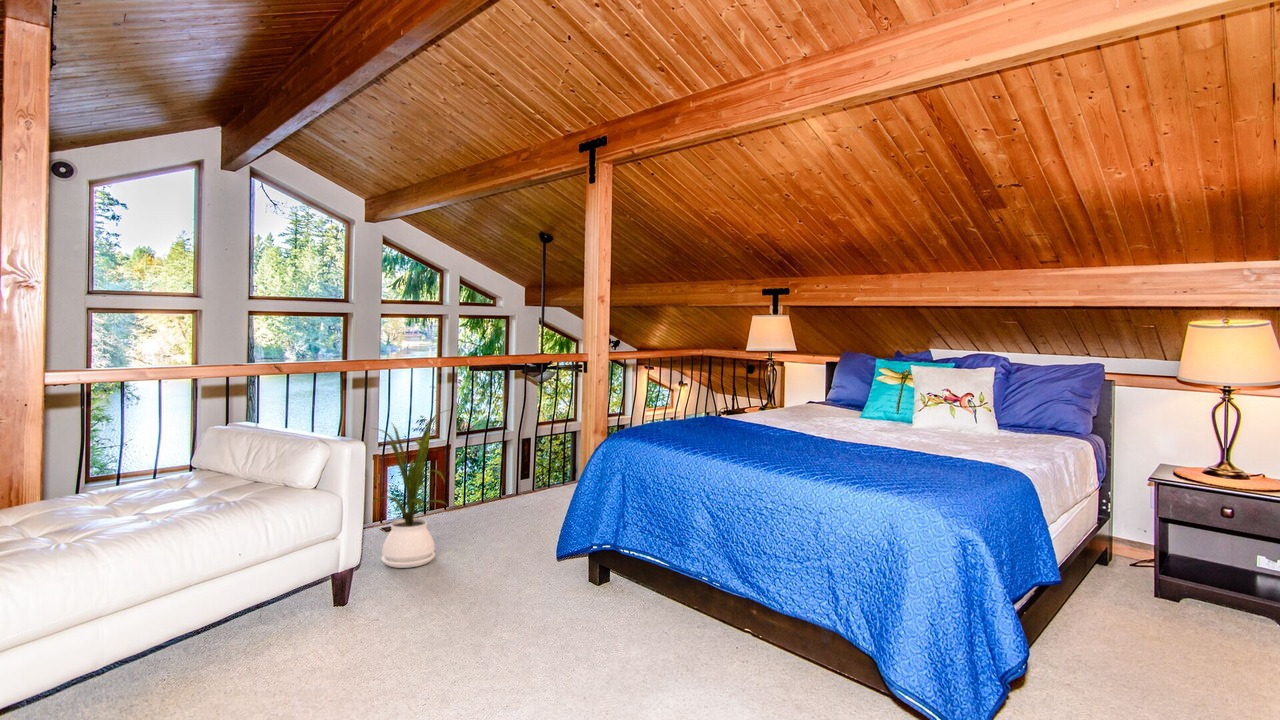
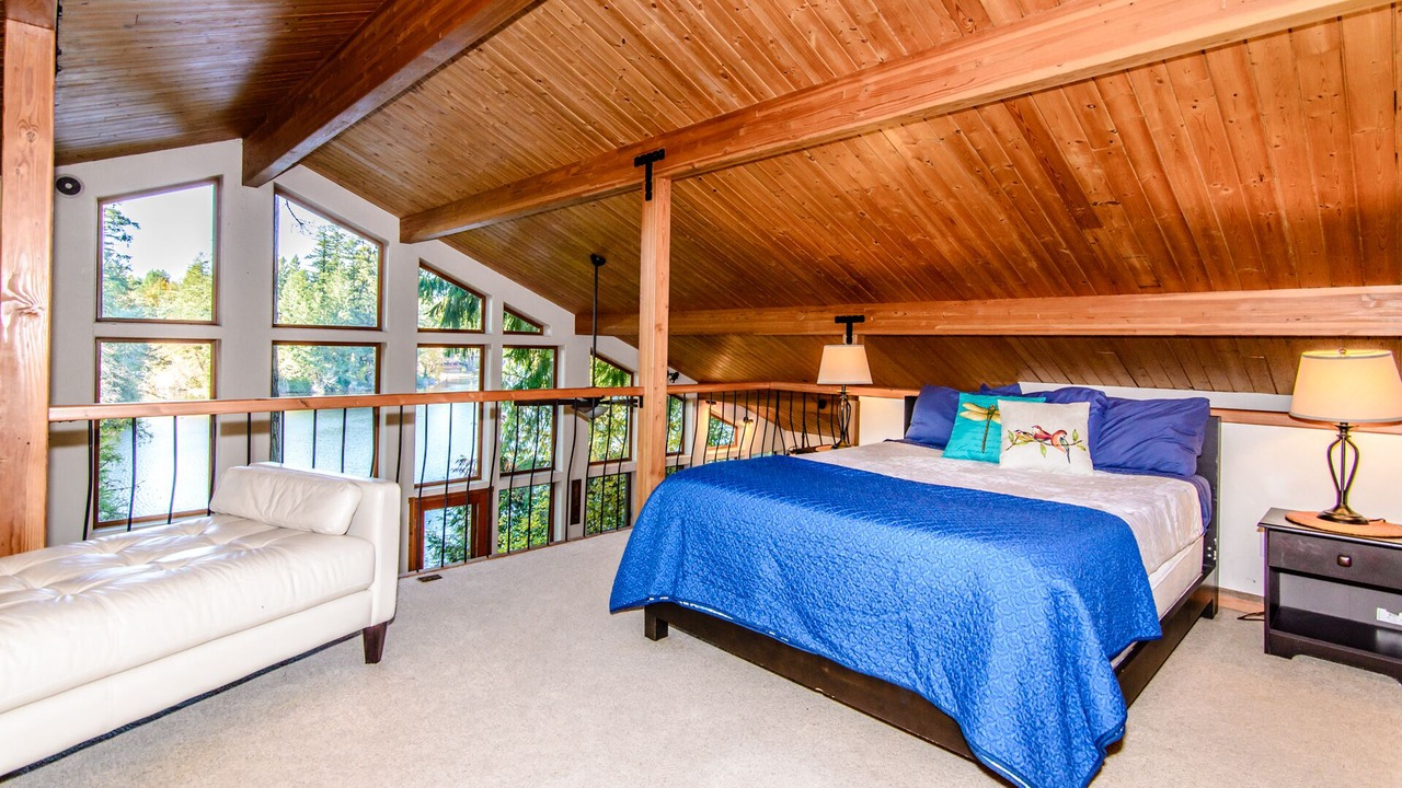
- house plant (412, 484)
